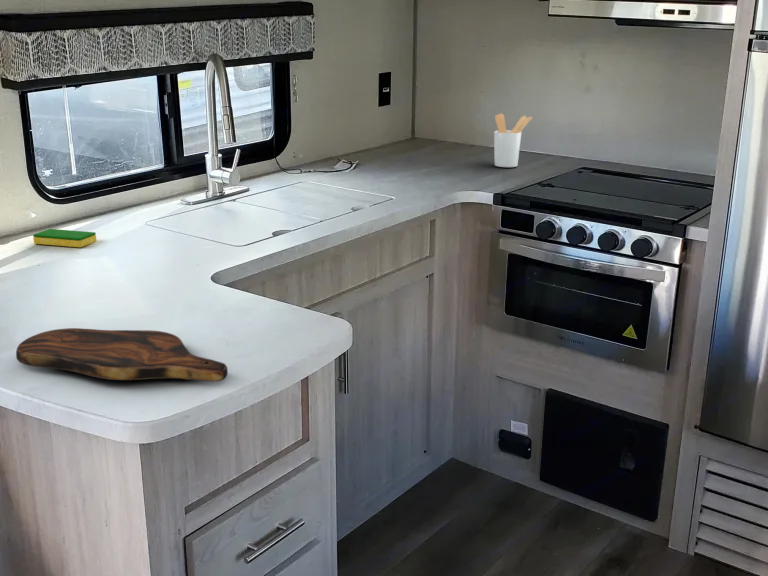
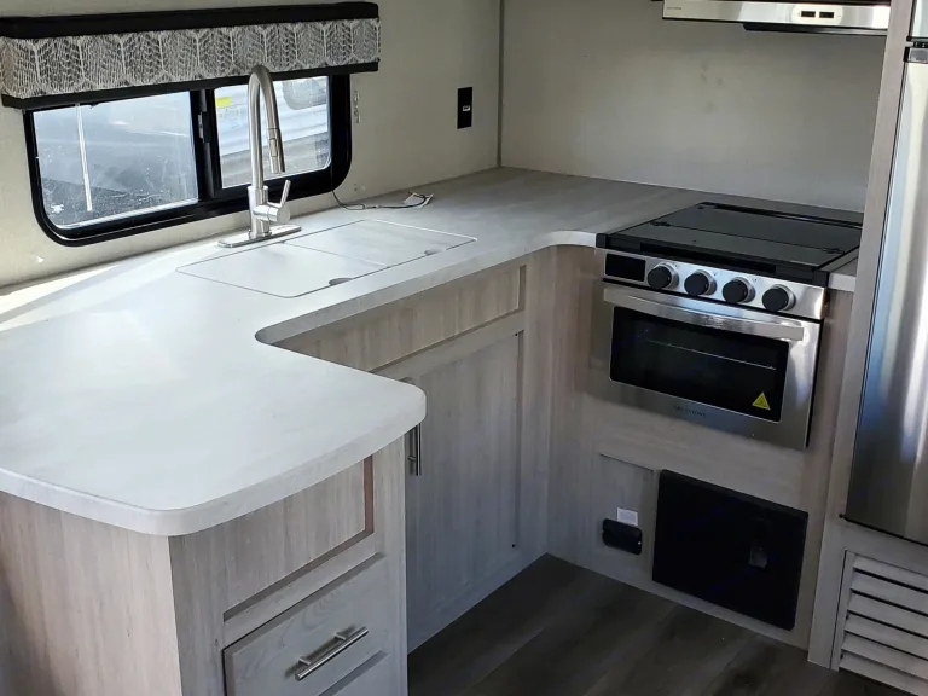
- utensil holder (512, 139)
- cutting board (127, 353)
- dish sponge (64, 237)
